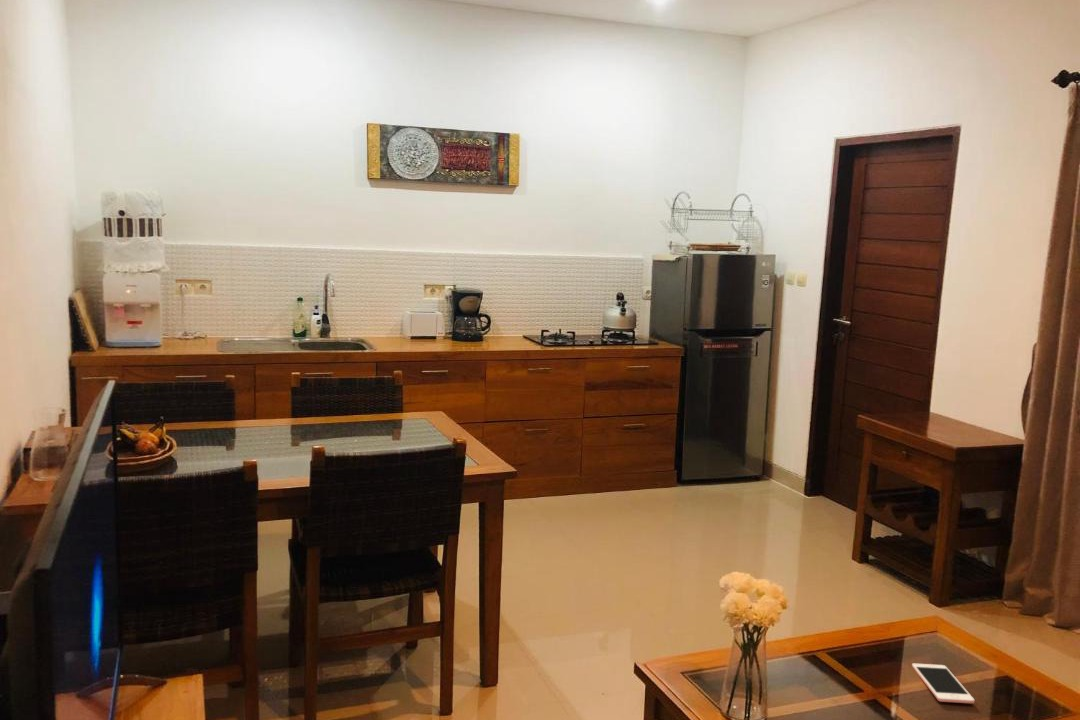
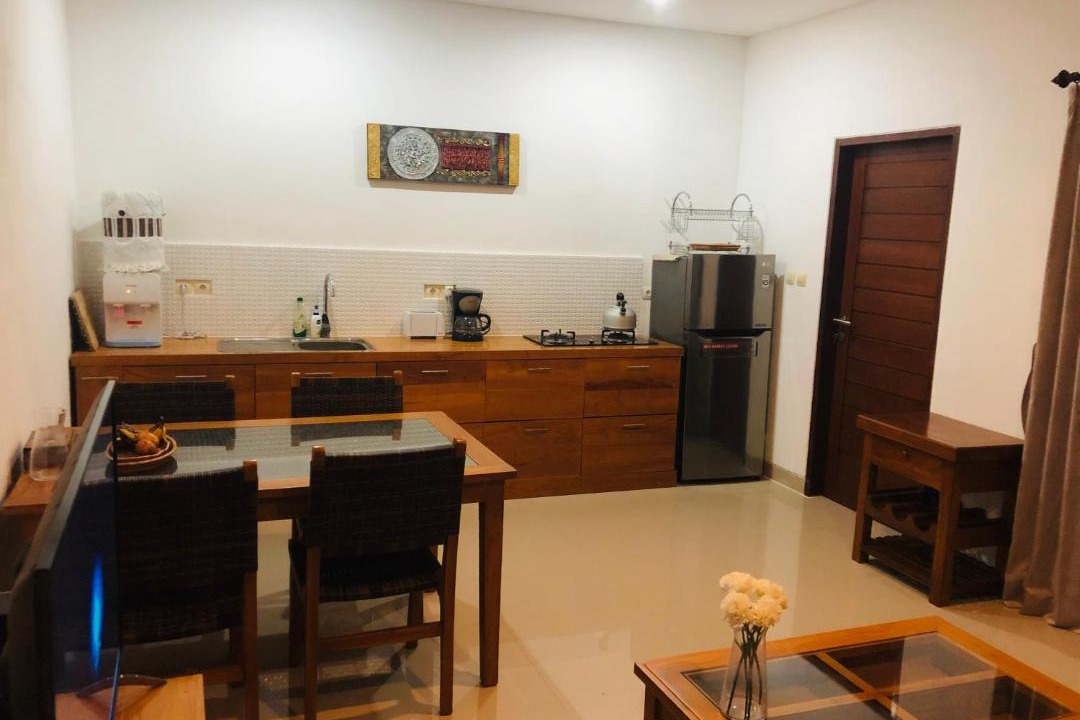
- cell phone (941, 682)
